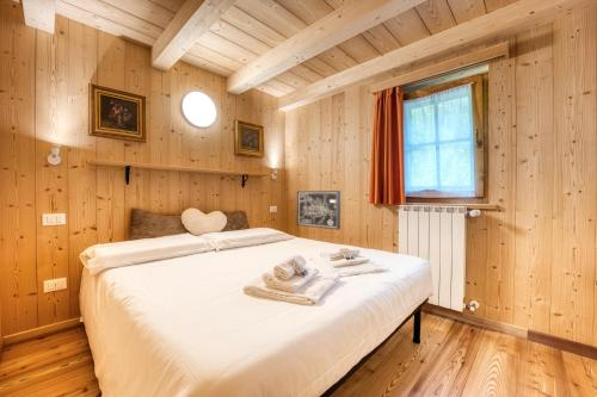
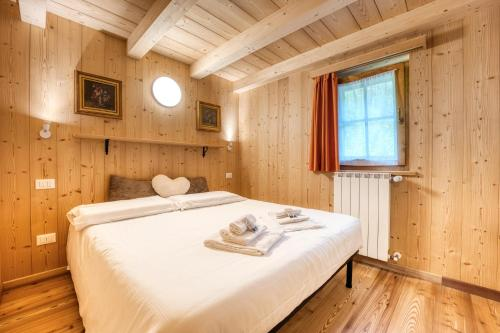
- wall art (316, 209)
